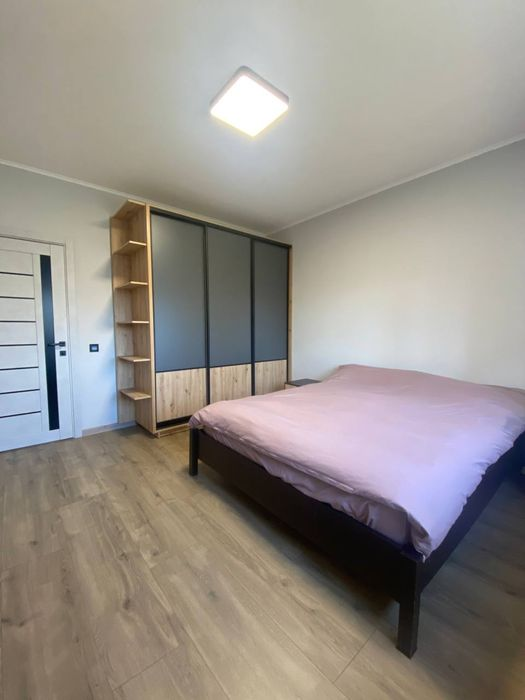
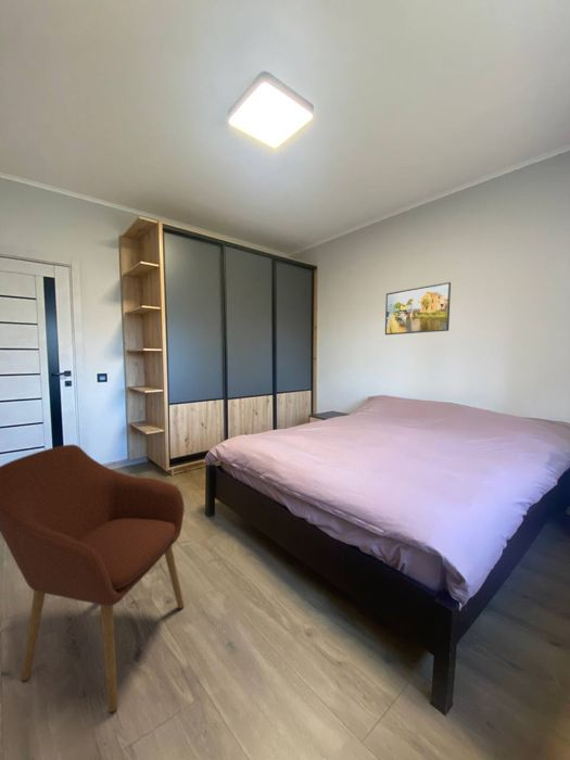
+ armchair (96, 548)
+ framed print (415, 311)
